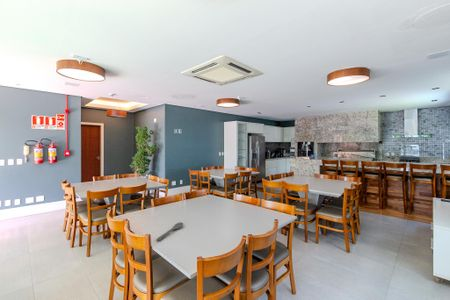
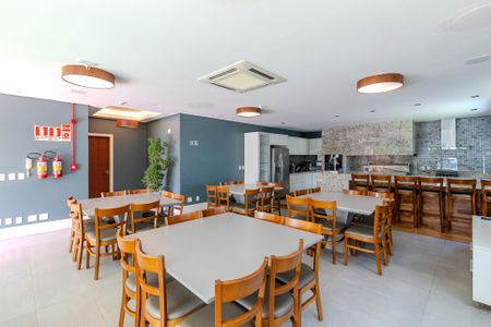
- spoon (170, 230)
